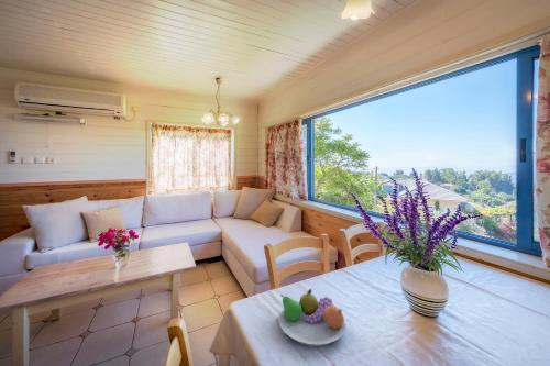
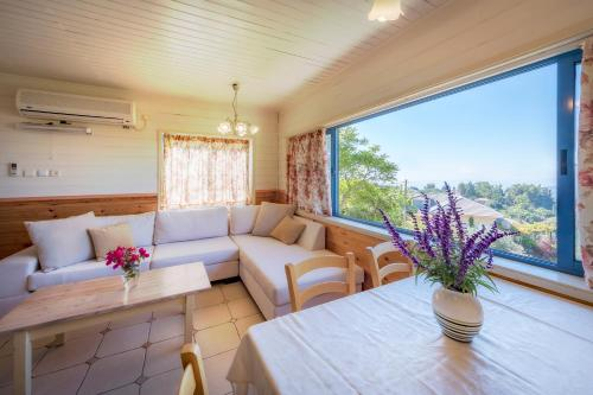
- fruit bowl (309, 312)
